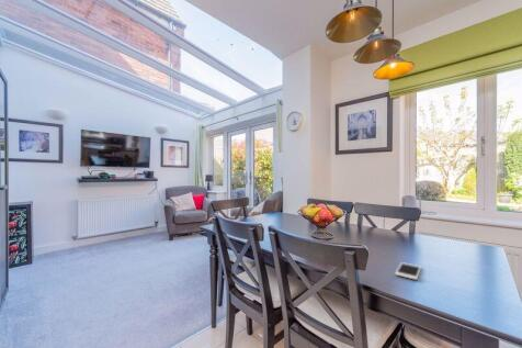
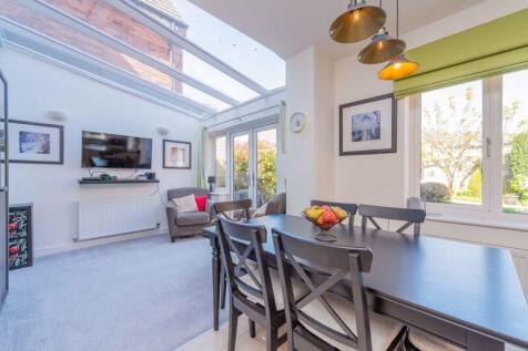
- cell phone (408, 270)
